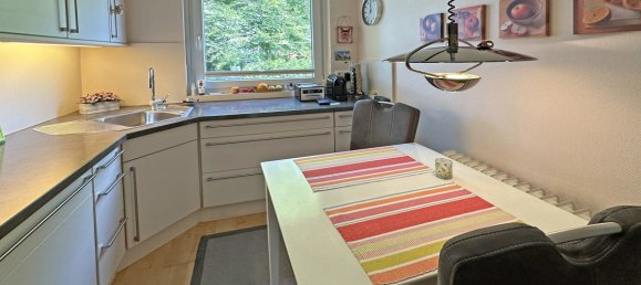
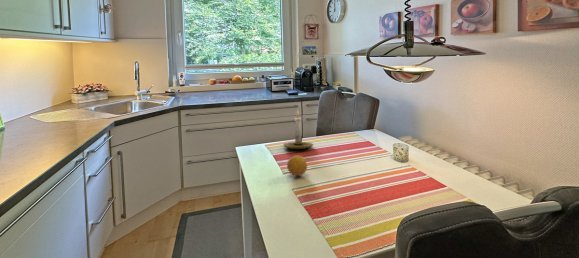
+ fruit (297, 165)
+ candle holder (298, 127)
